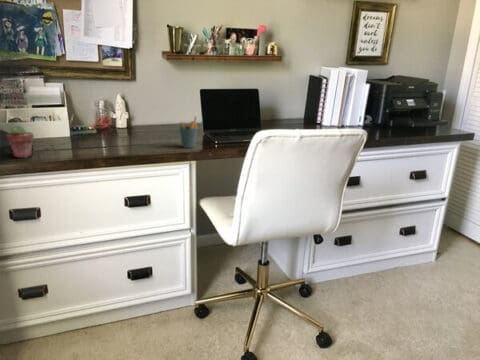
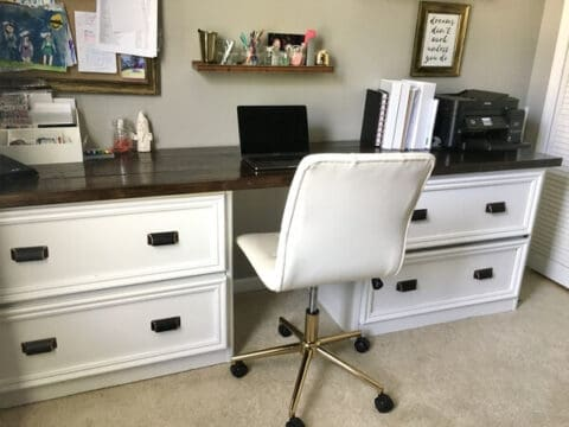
- potted succulent (20, 140)
- pen holder (188, 132)
